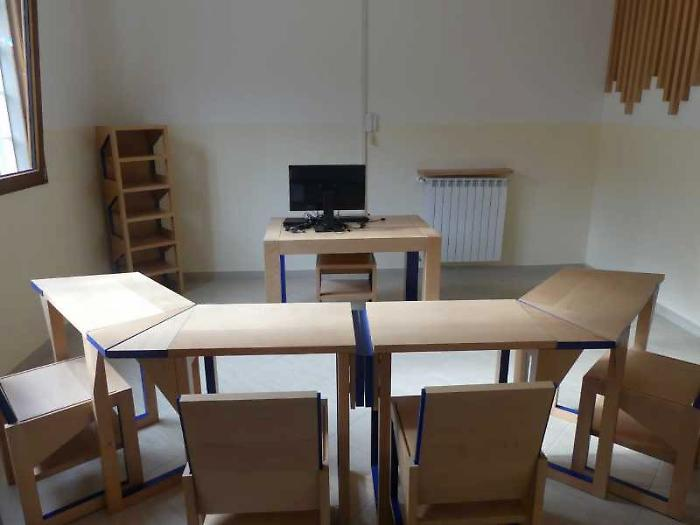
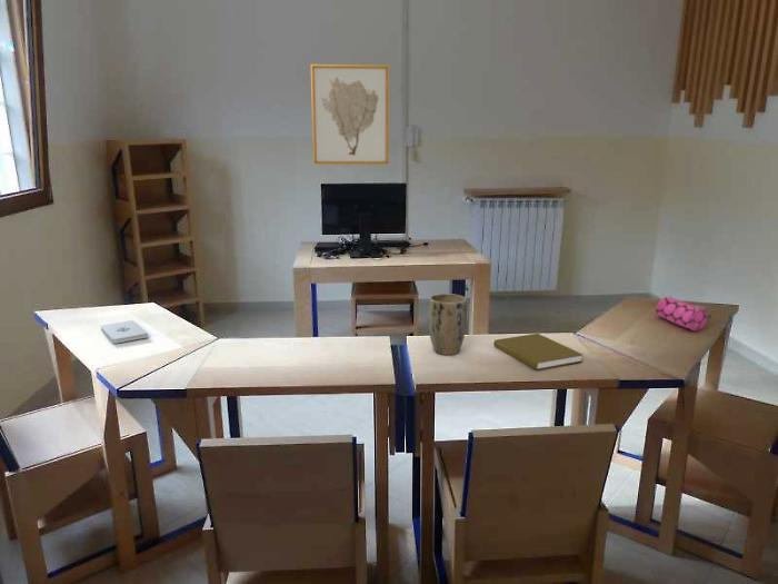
+ wall art (350, 116)
+ book (536, 350)
+ pencil case (680, 311)
+ plant pot (447, 324)
+ notepad (123, 330)
